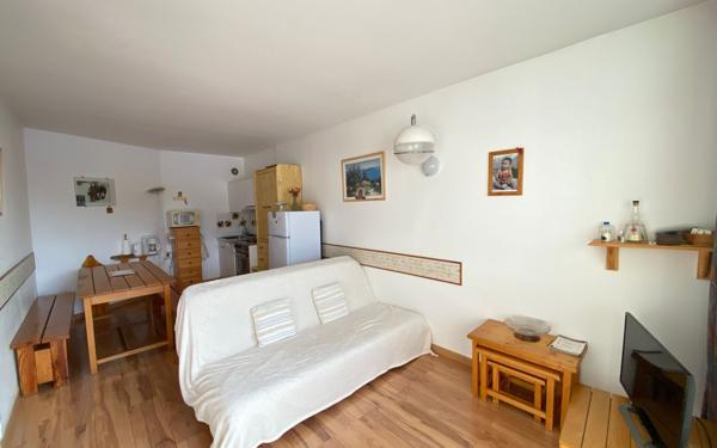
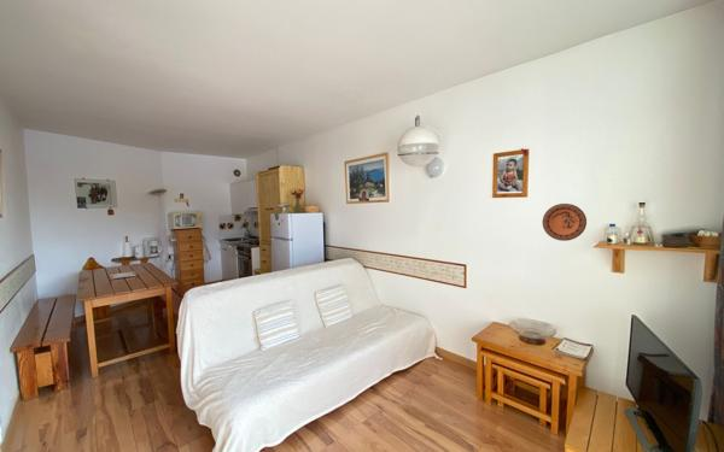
+ decorative plate (564, 222)
